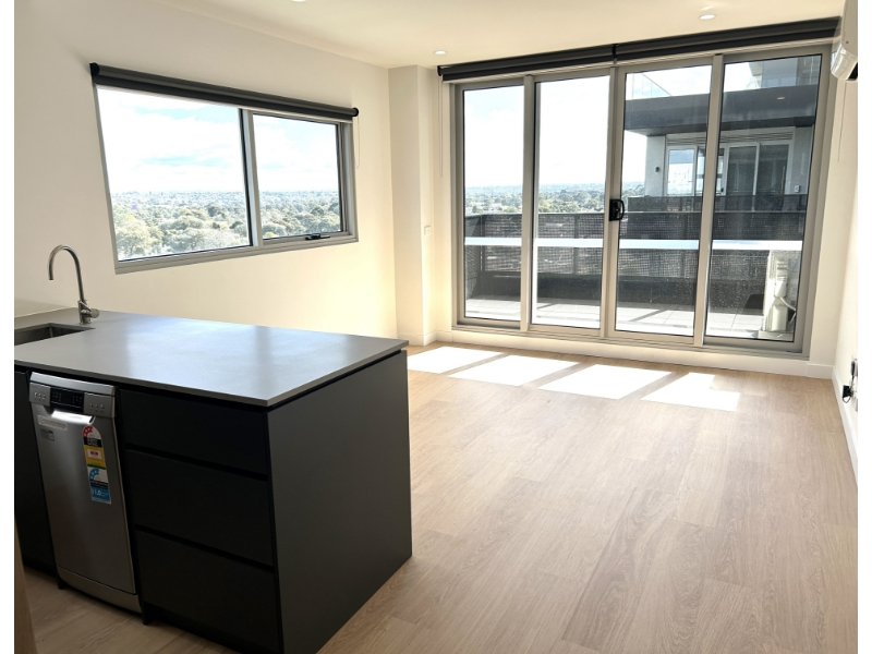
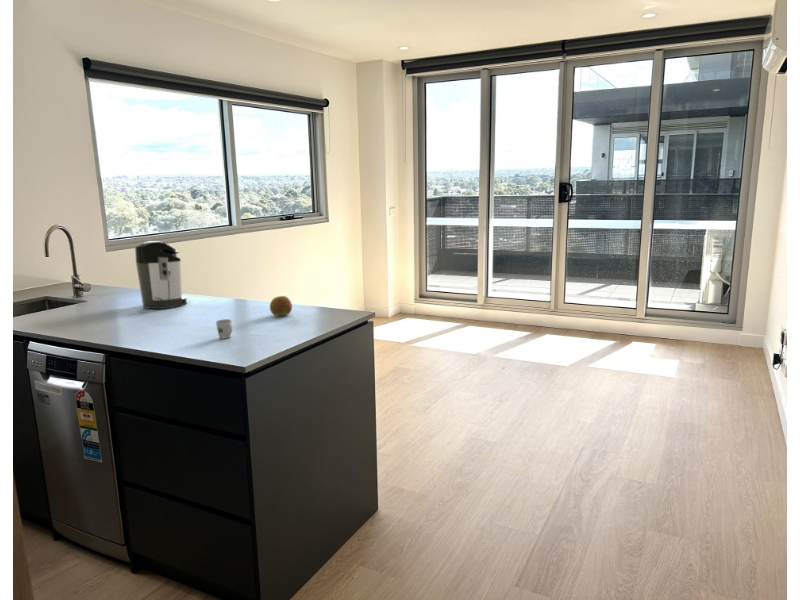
+ coffee maker (167, 274)
+ cup (225, 323)
+ apple (280, 305)
